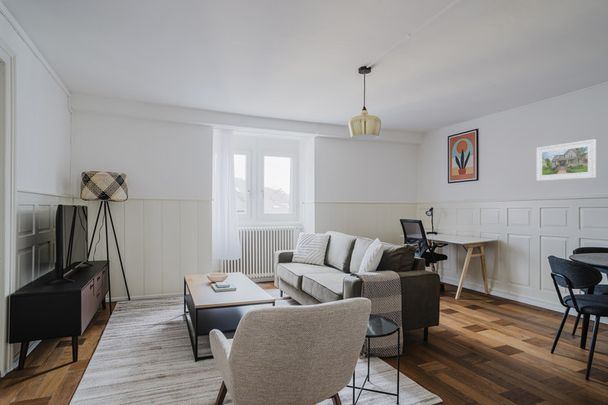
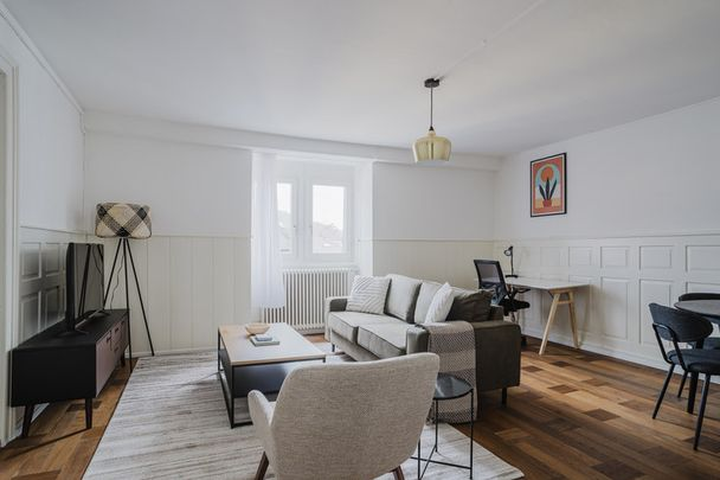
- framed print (564, 161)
